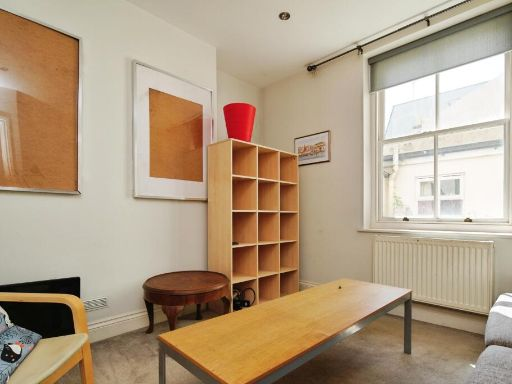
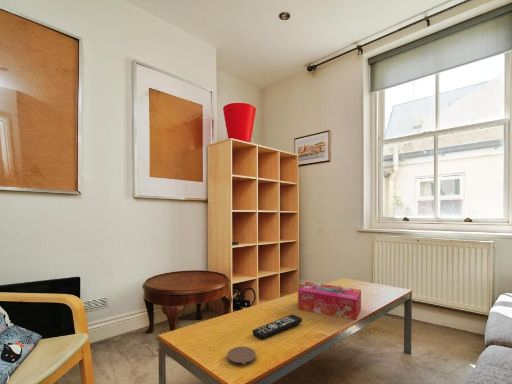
+ remote control (278, 326)
+ coaster (241, 356)
+ tissue box (329, 299)
